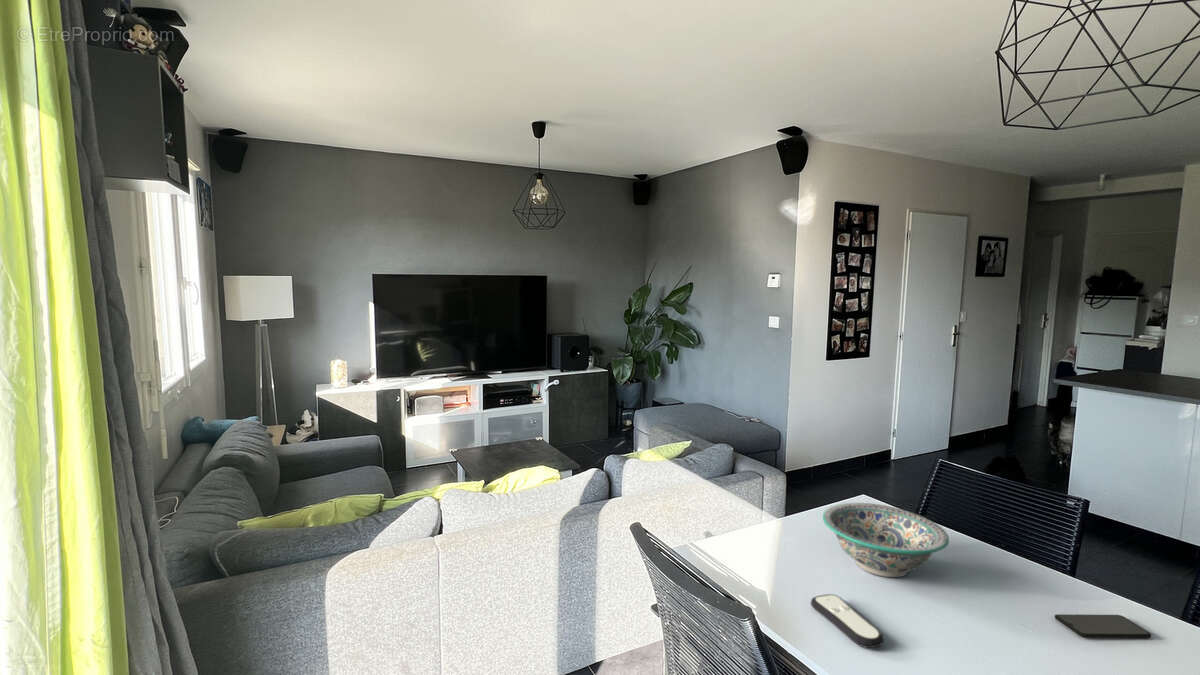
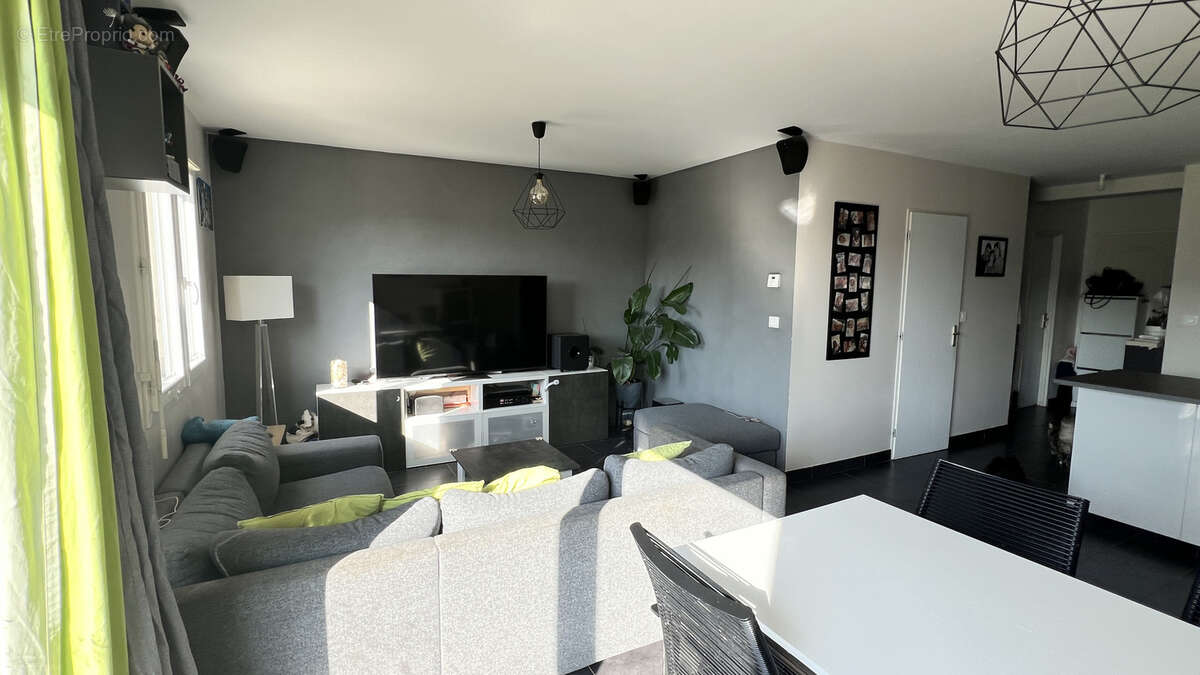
- smartphone (1101, 625)
- remote control (846, 619)
- decorative bowl (881, 544)
